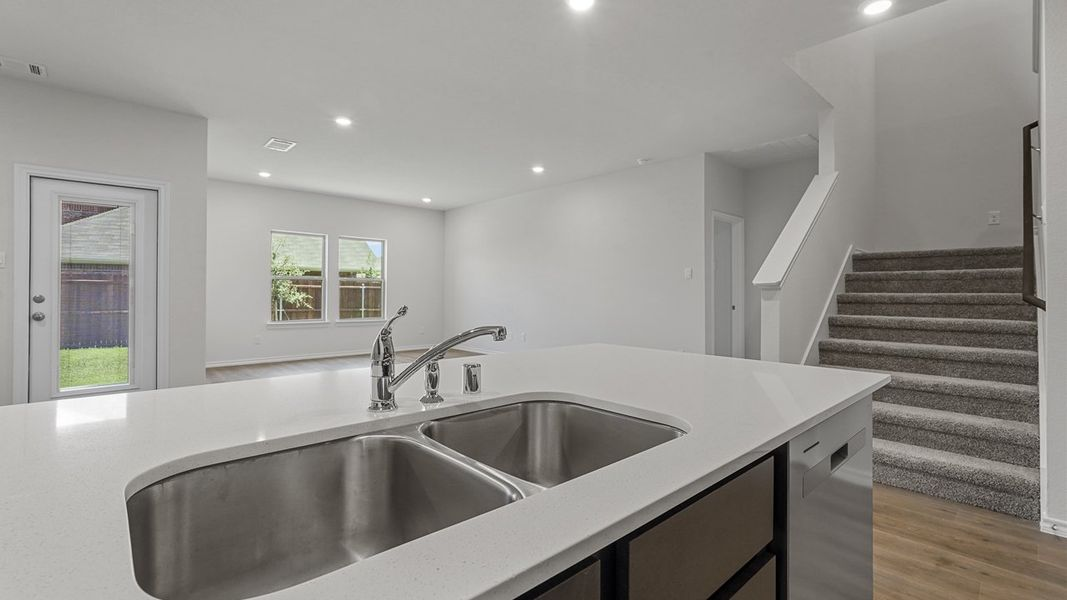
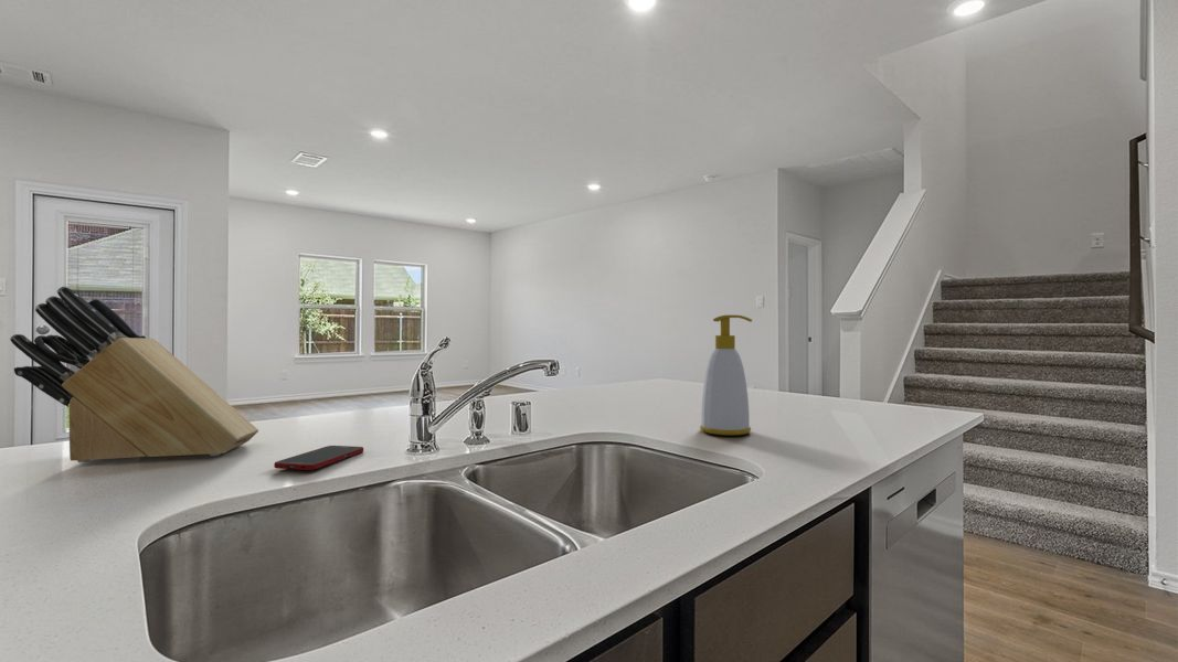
+ soap bottle (725, 373)
+ knife block (142, 372)
+ cell phone (321, 457)
